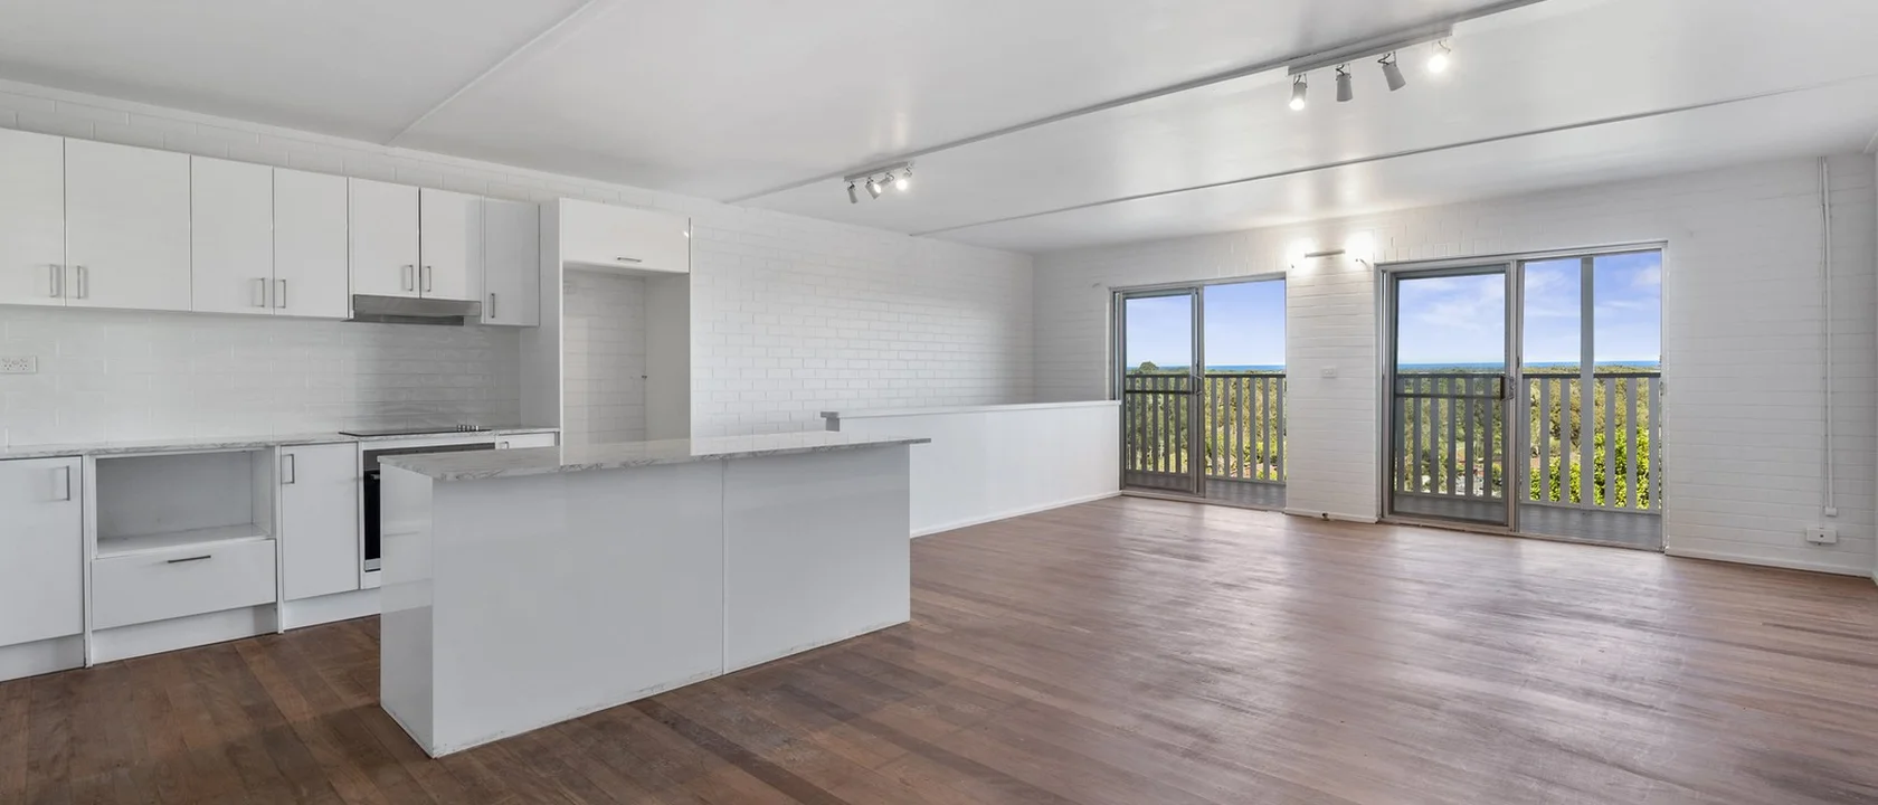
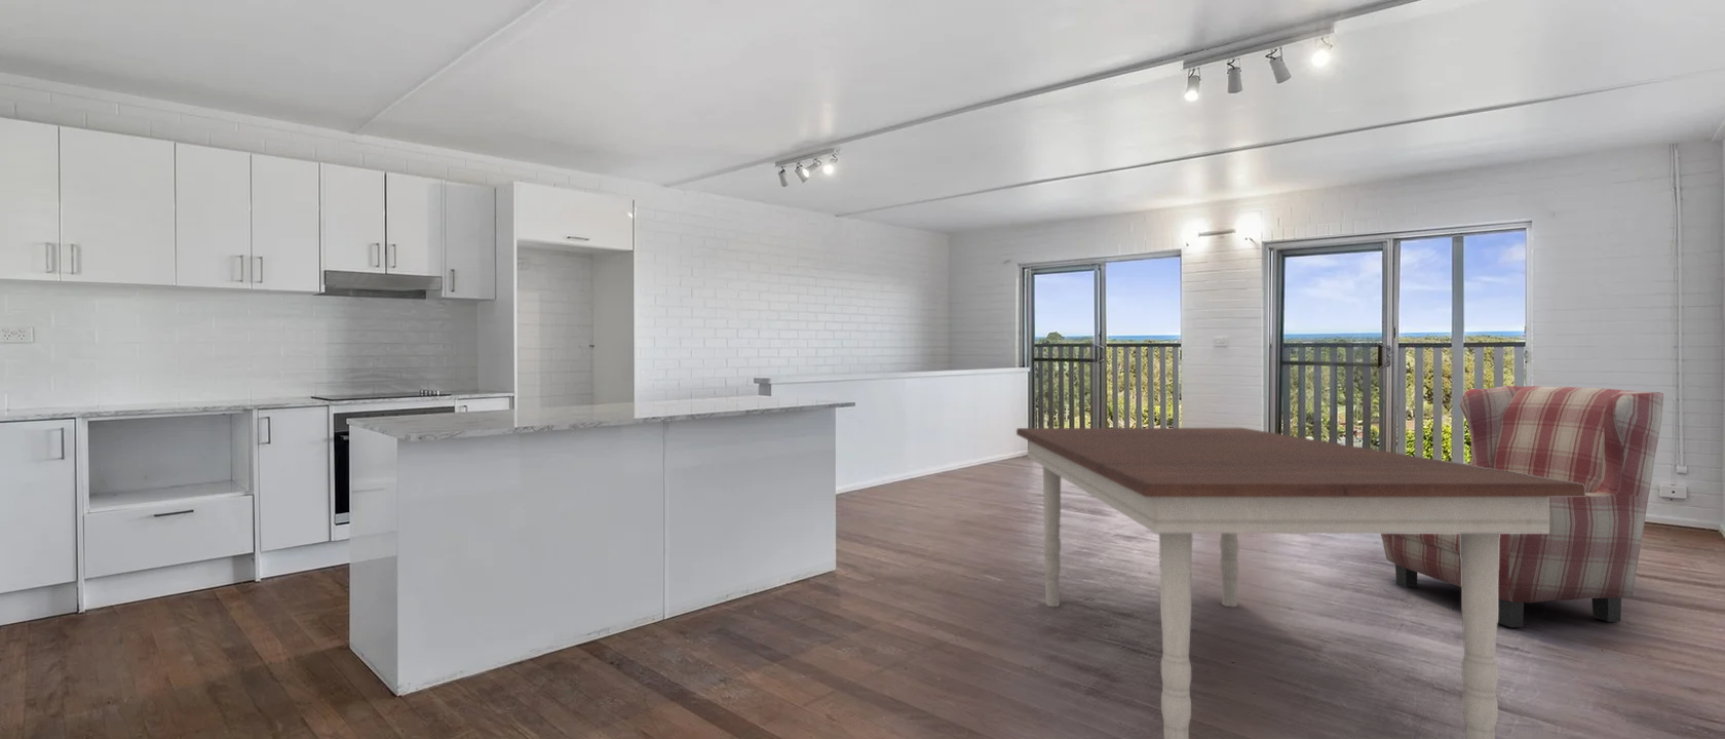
+ dining table (1220, 561)
+ armchair (1516, 472)
